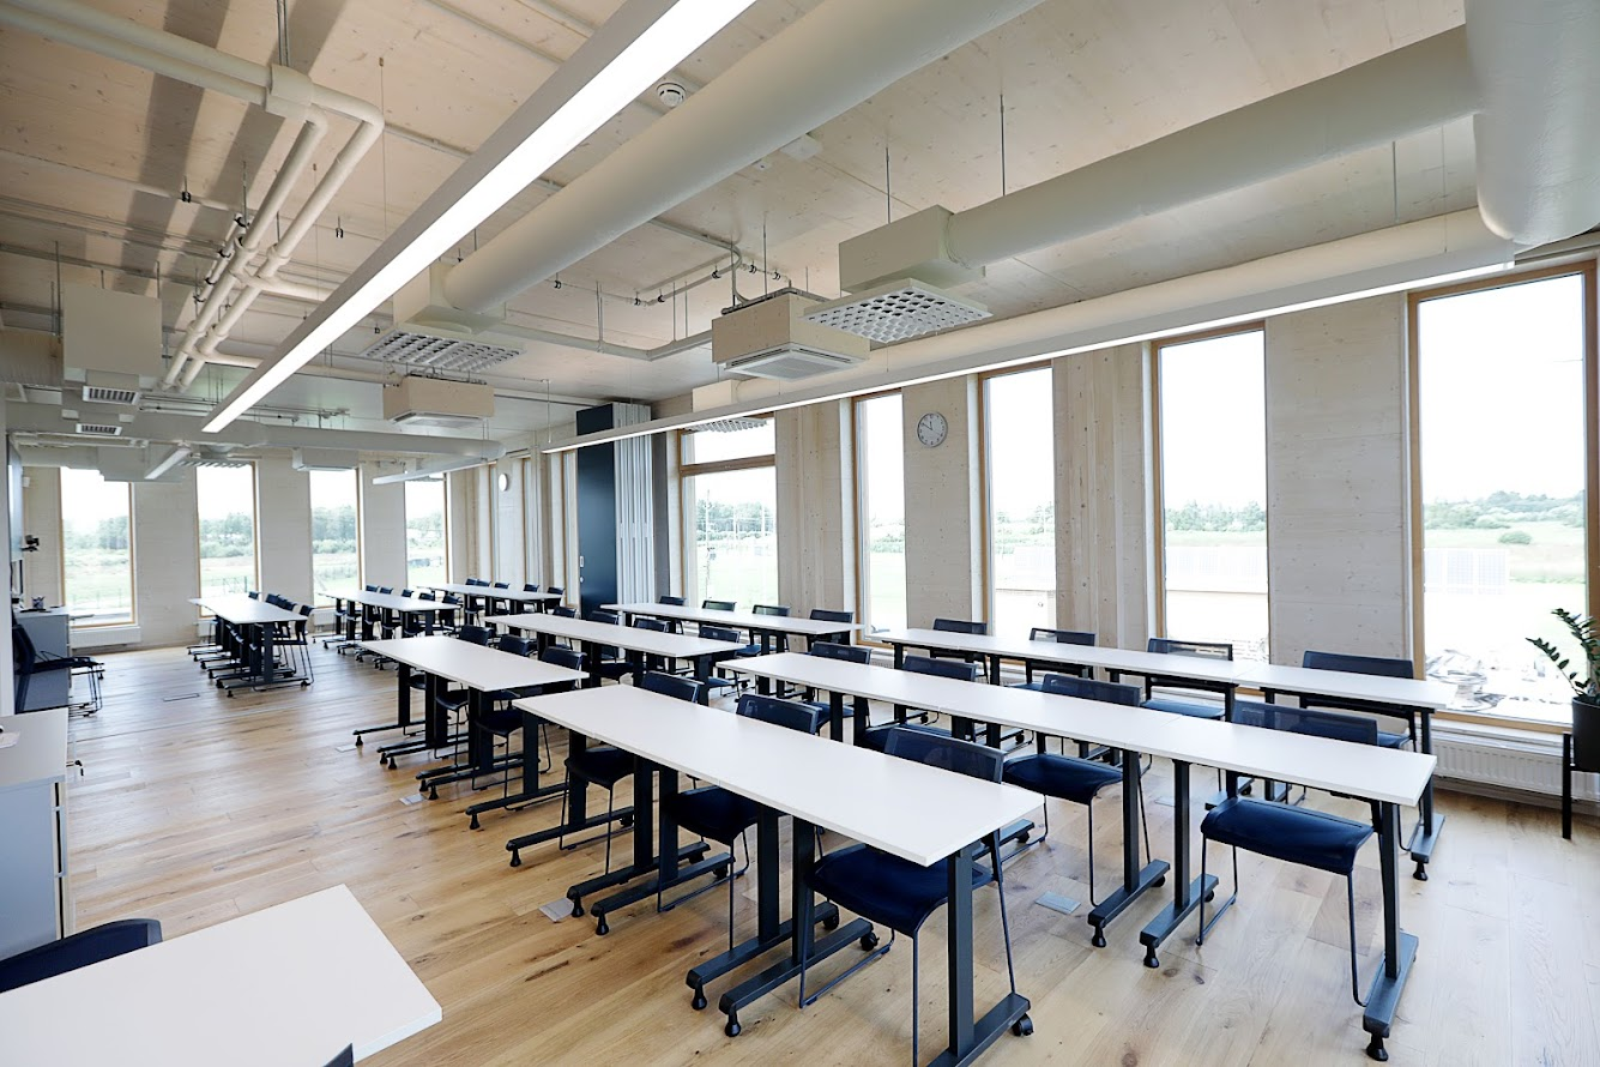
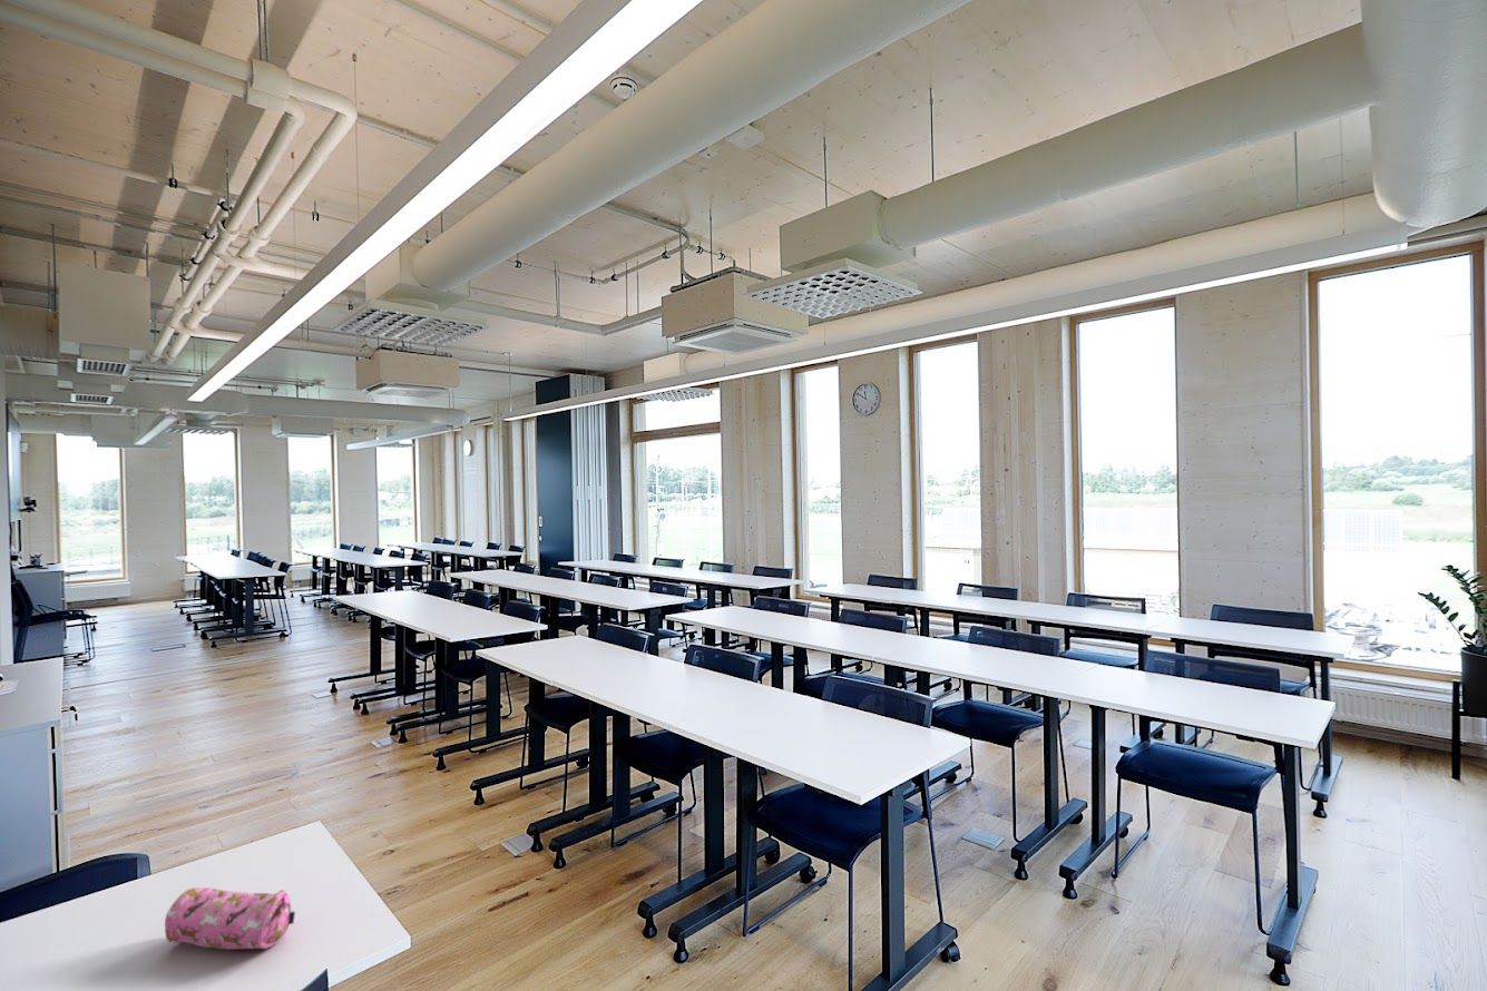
+ pencil case (229, 916)
